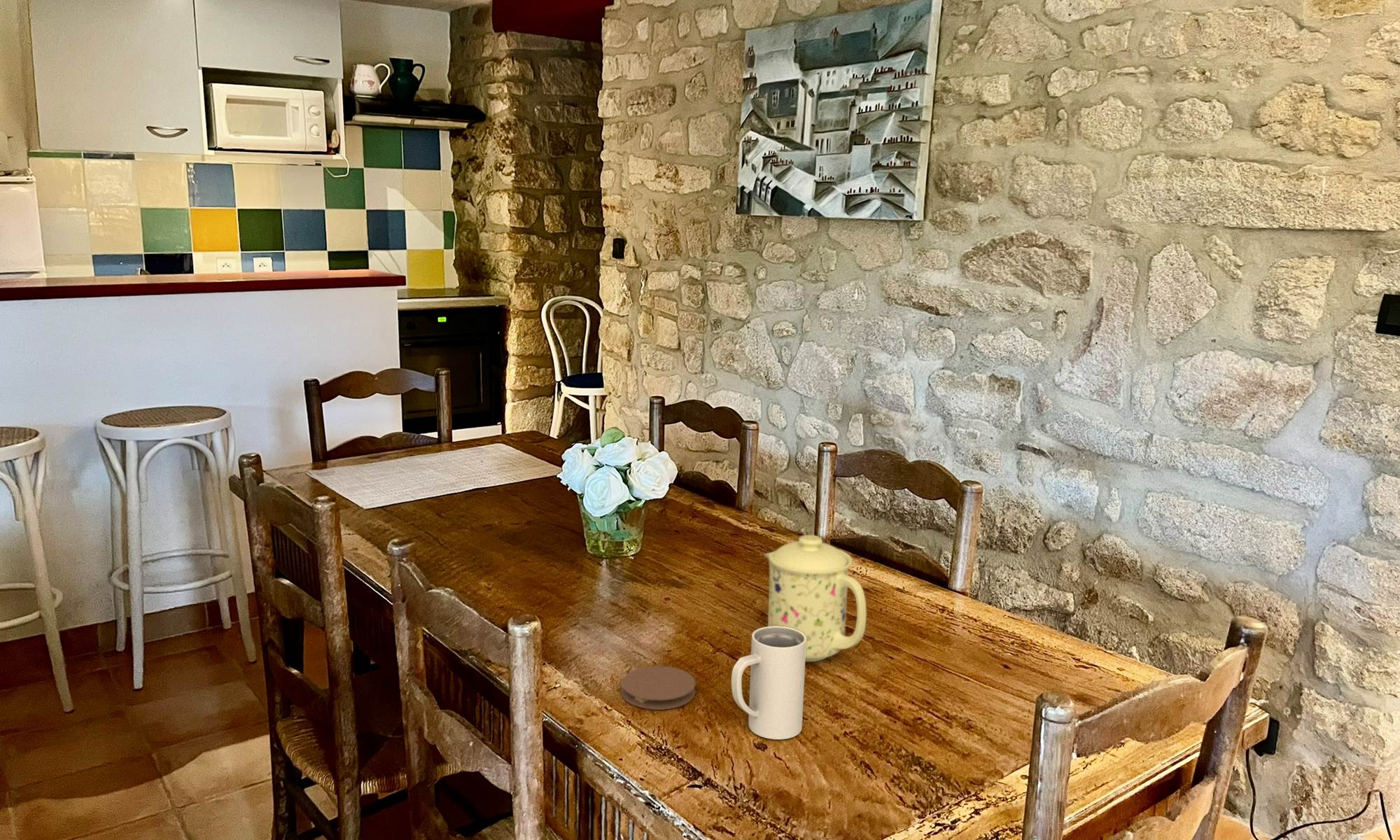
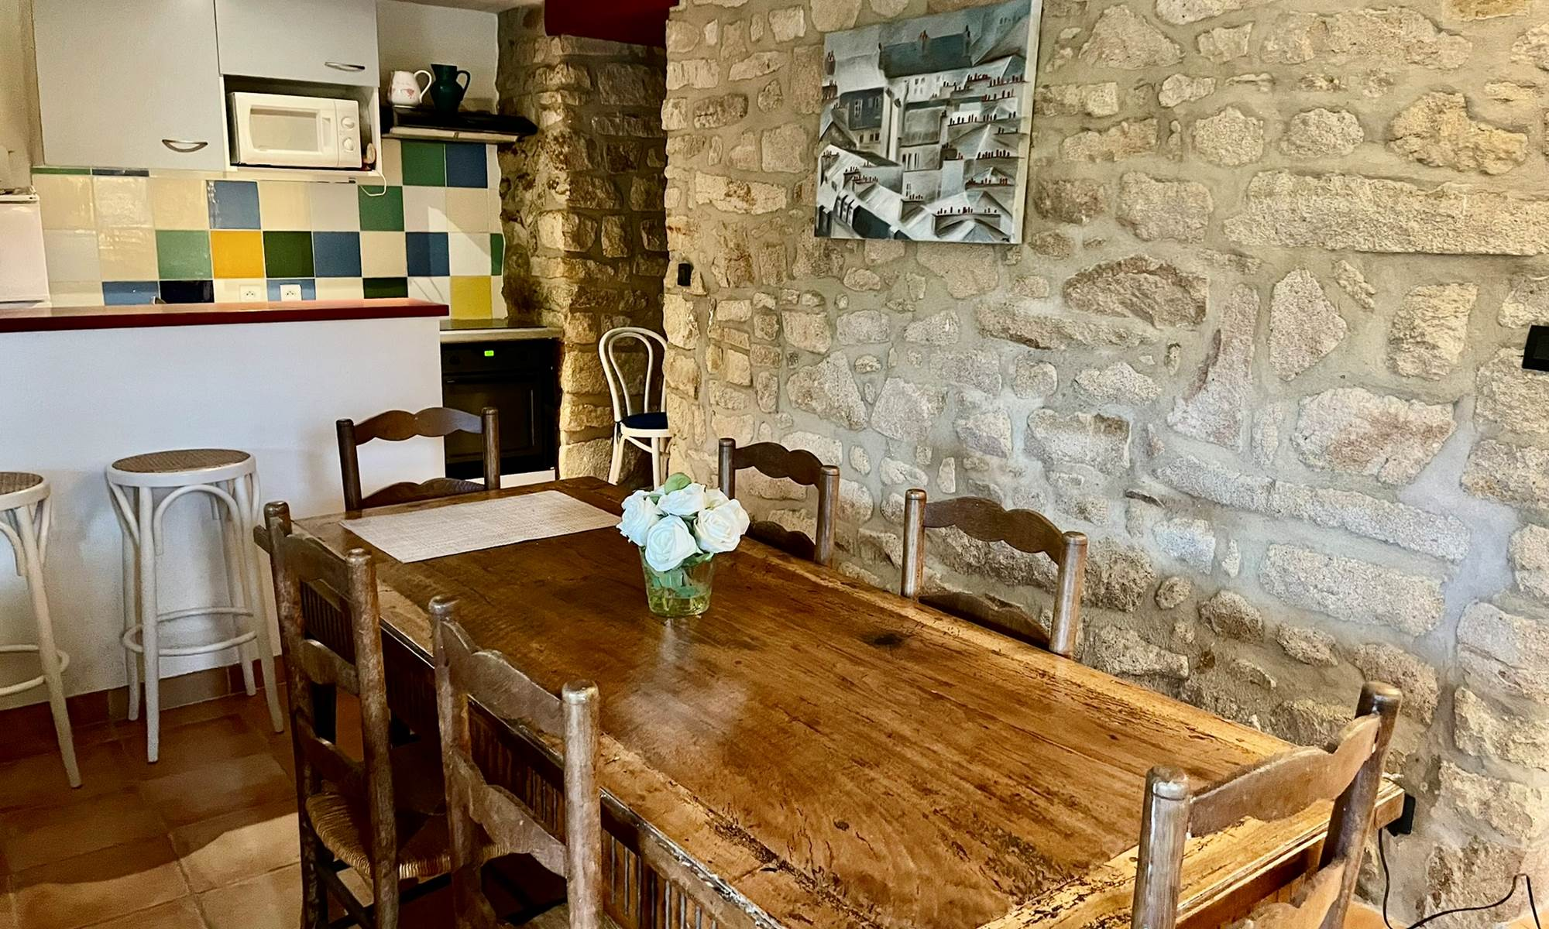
- mug (813, 597)
- coaster (658, 687)
- mug (766, 685)
